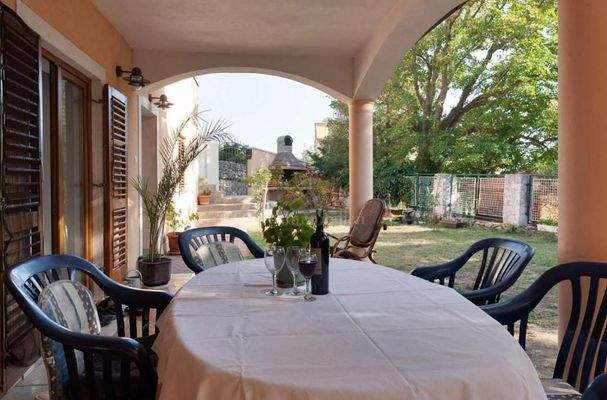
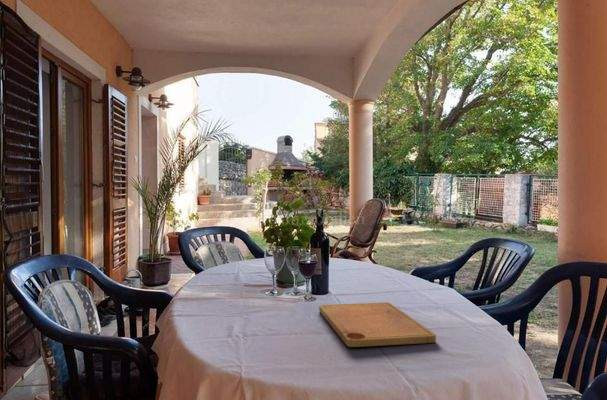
+ cutting board (371, 321)
